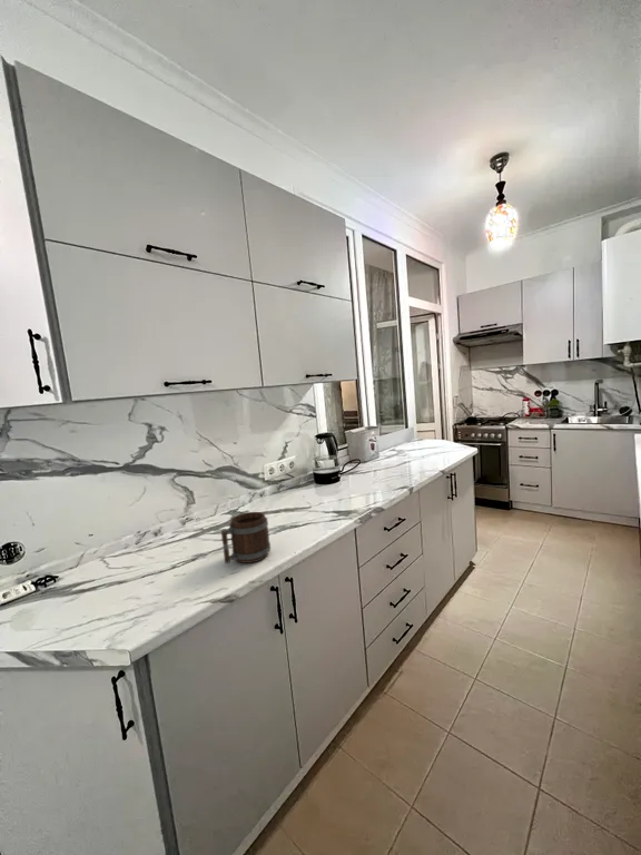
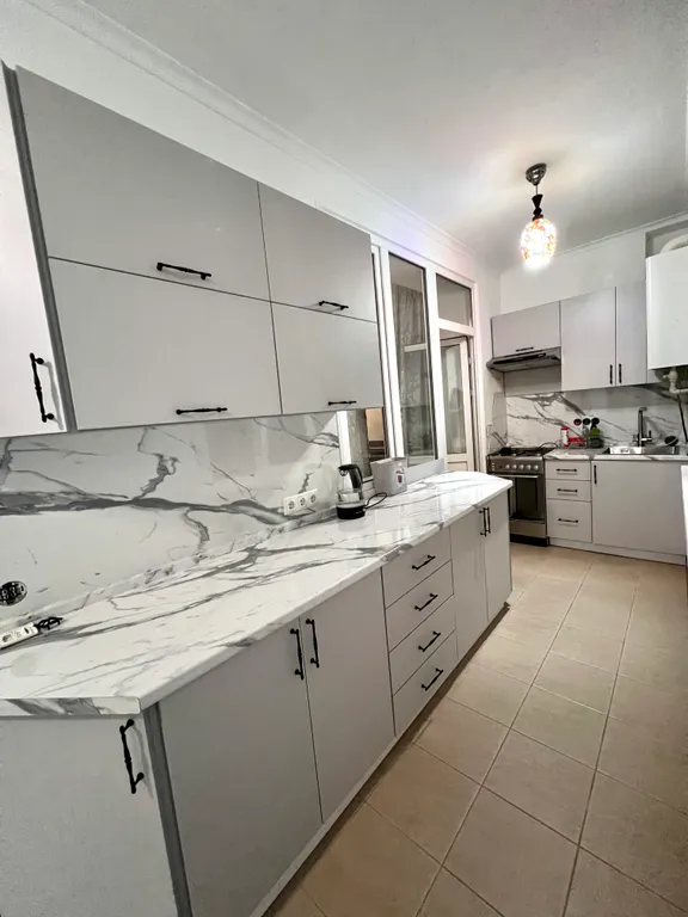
- mug (245, 538)
